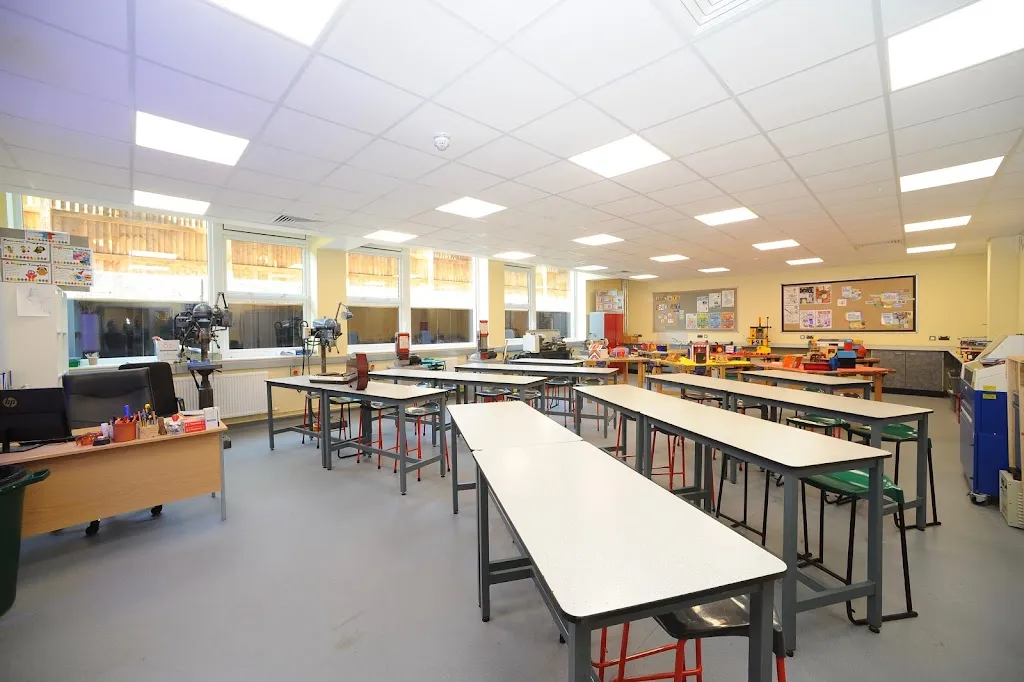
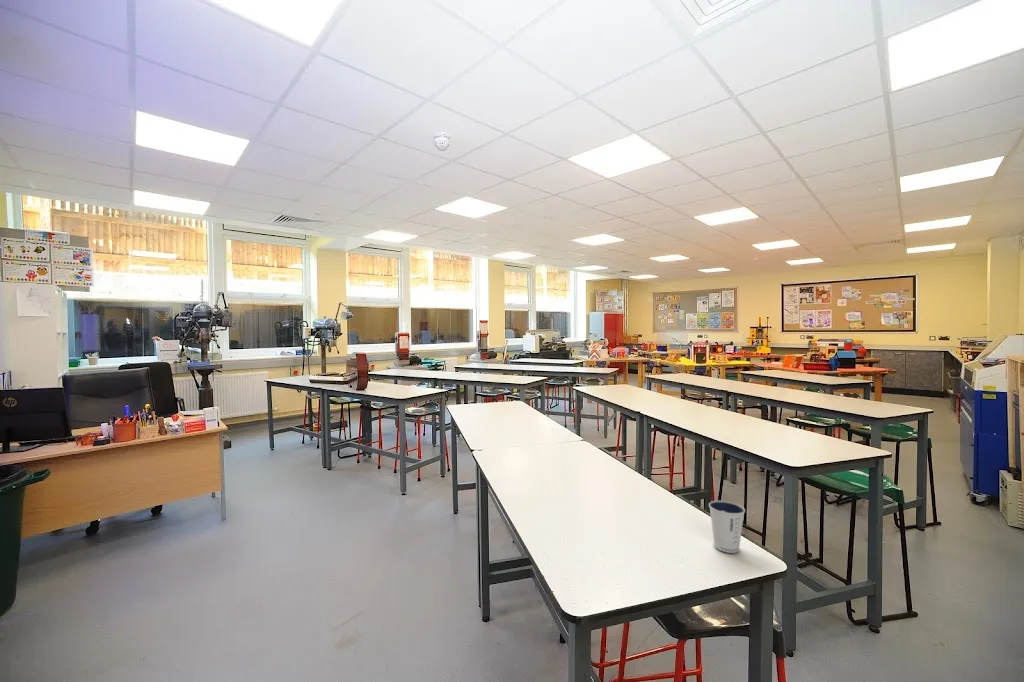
+ dixie cup (726, 527)
